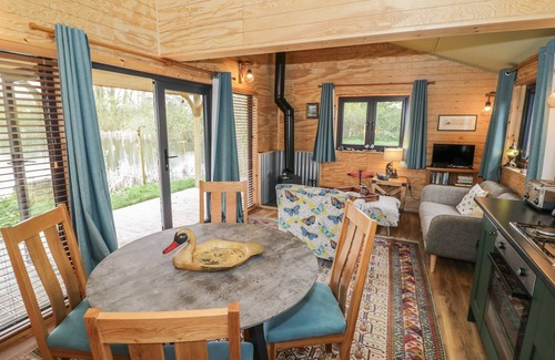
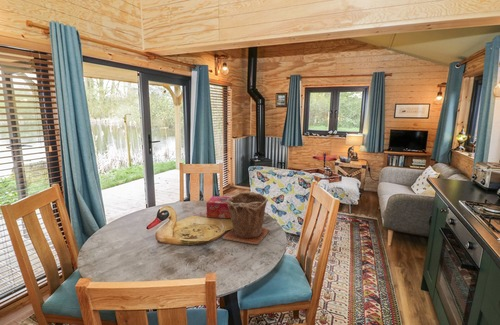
+ plant pot (246, 215)
+ tissue box (228, 208)
